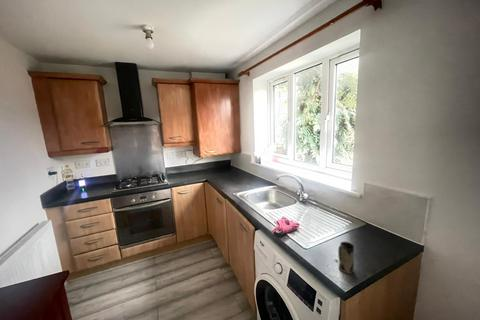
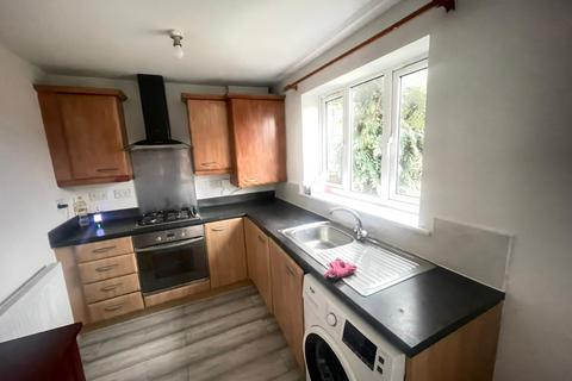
- mug (345, 256)
